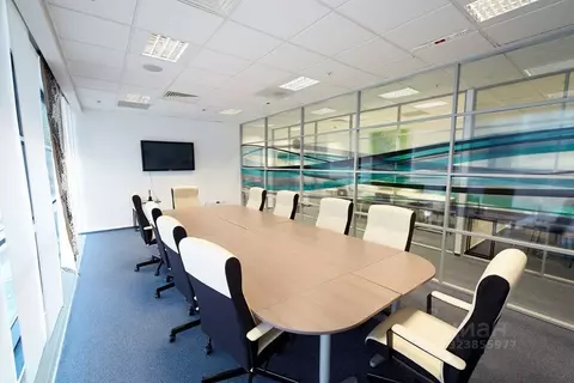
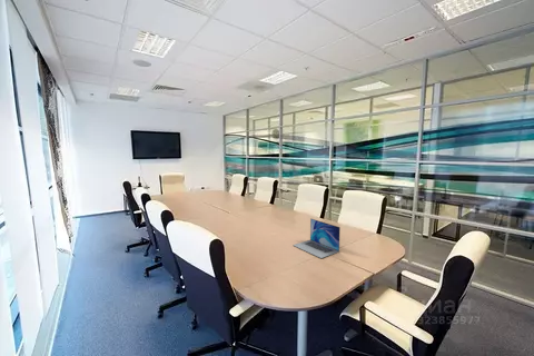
+ laptop (315, 236)
